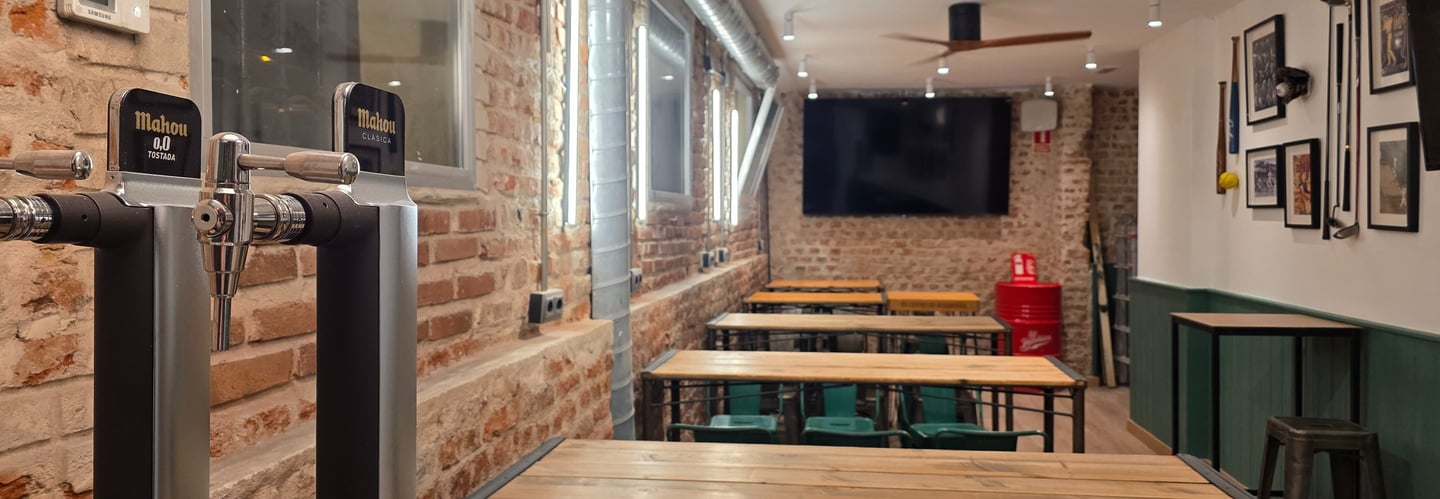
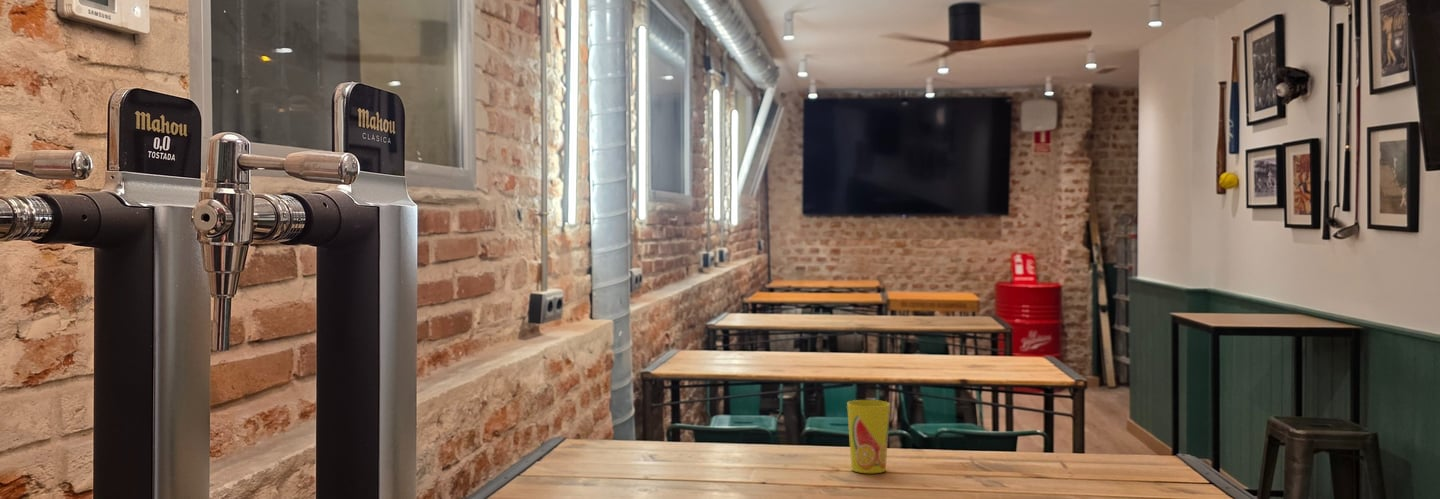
+ cup (868, 436)
